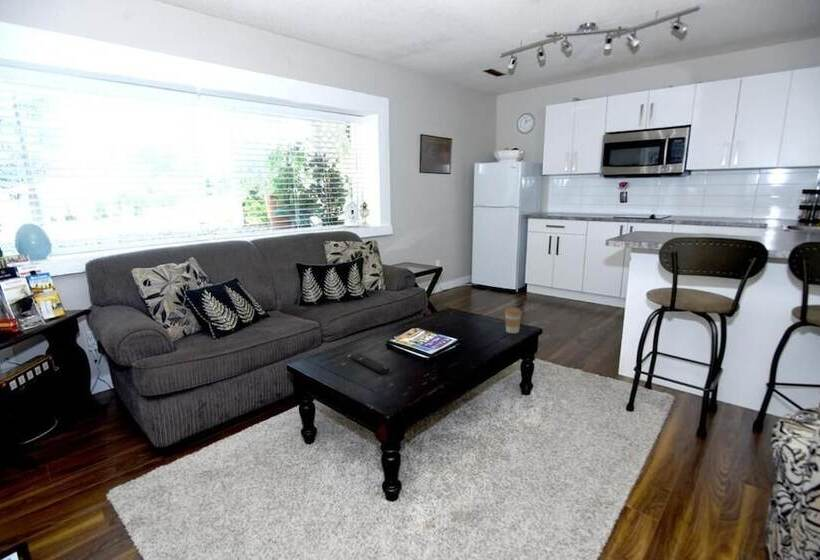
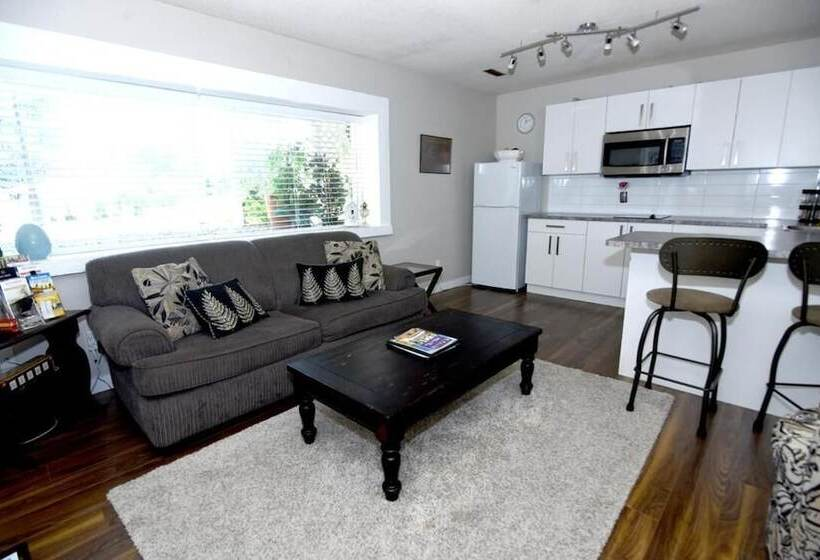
- remote control (369, 363)
- coffee cup (512, 320)
